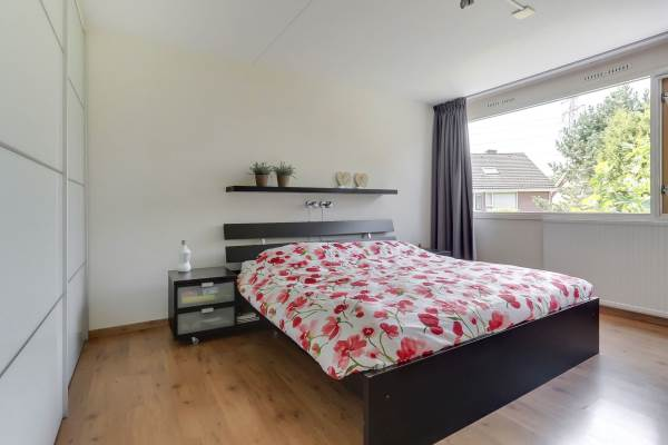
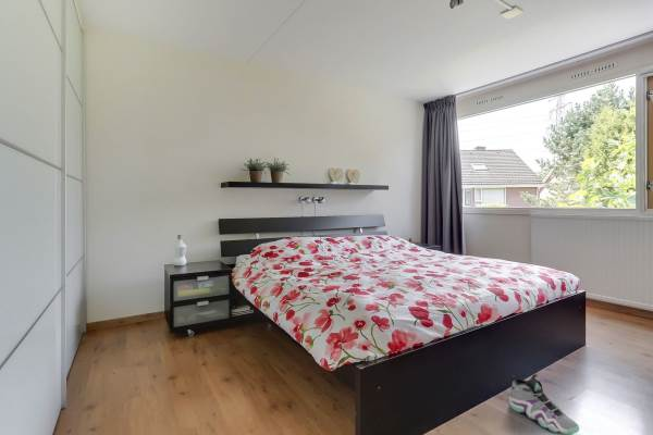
+ sneaker (540, 397)
